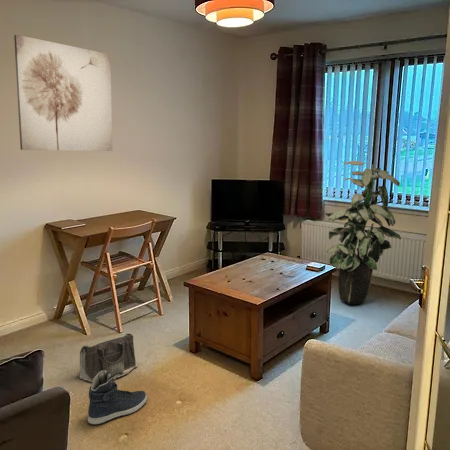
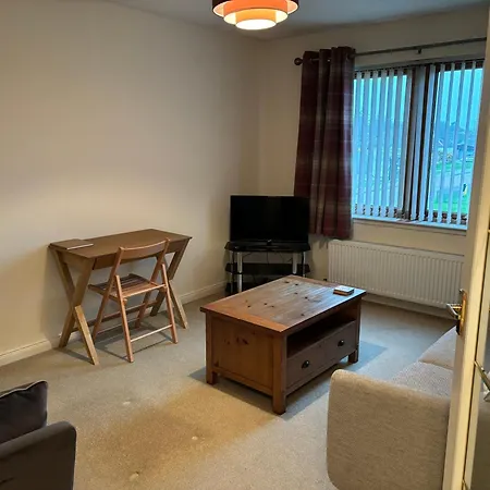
- sneaker (118, 390)
- saddlebag (109, 355)
- indoor plant (358, 232)
- wall art (68, 98)
